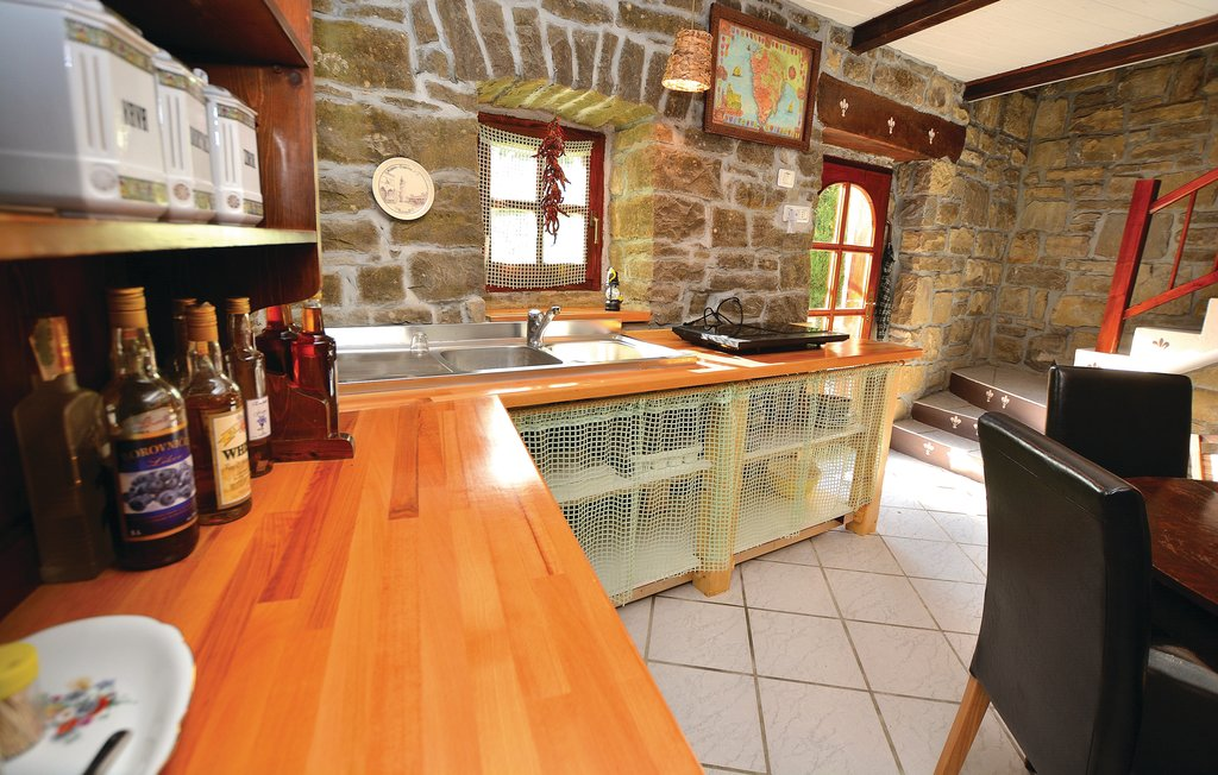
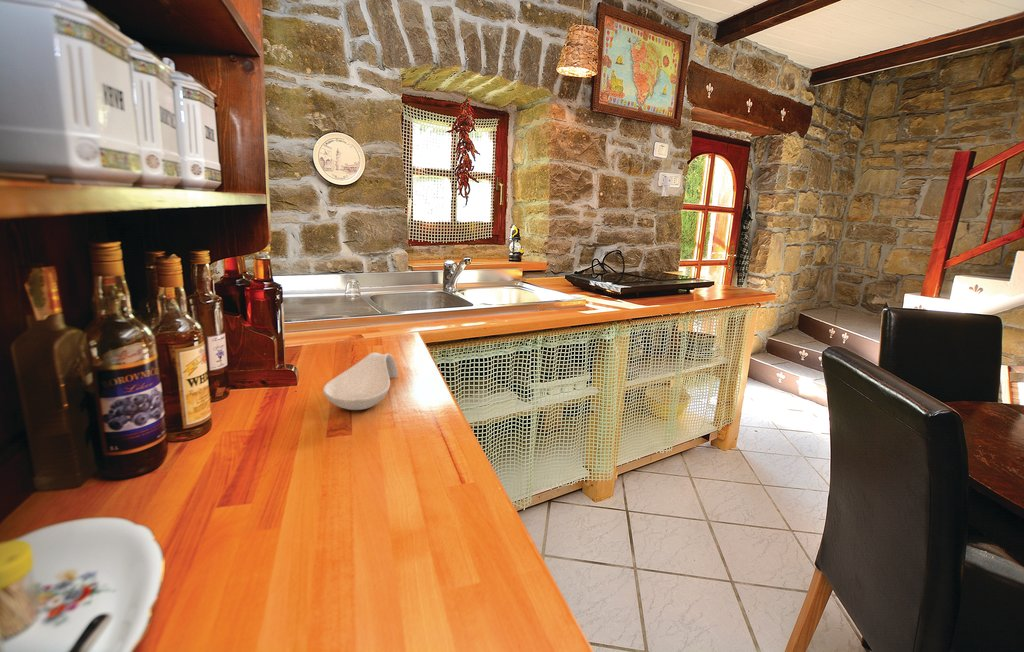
+ spoon rest (368, 377)
